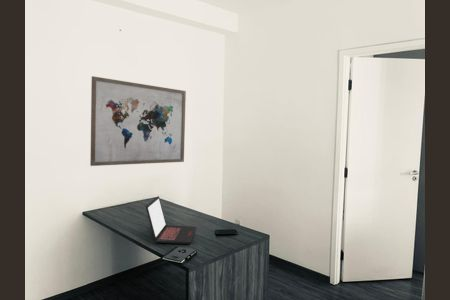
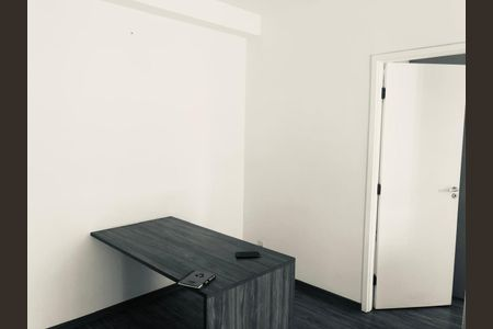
- laptop (165, 221)
- wall art (143, 124)
